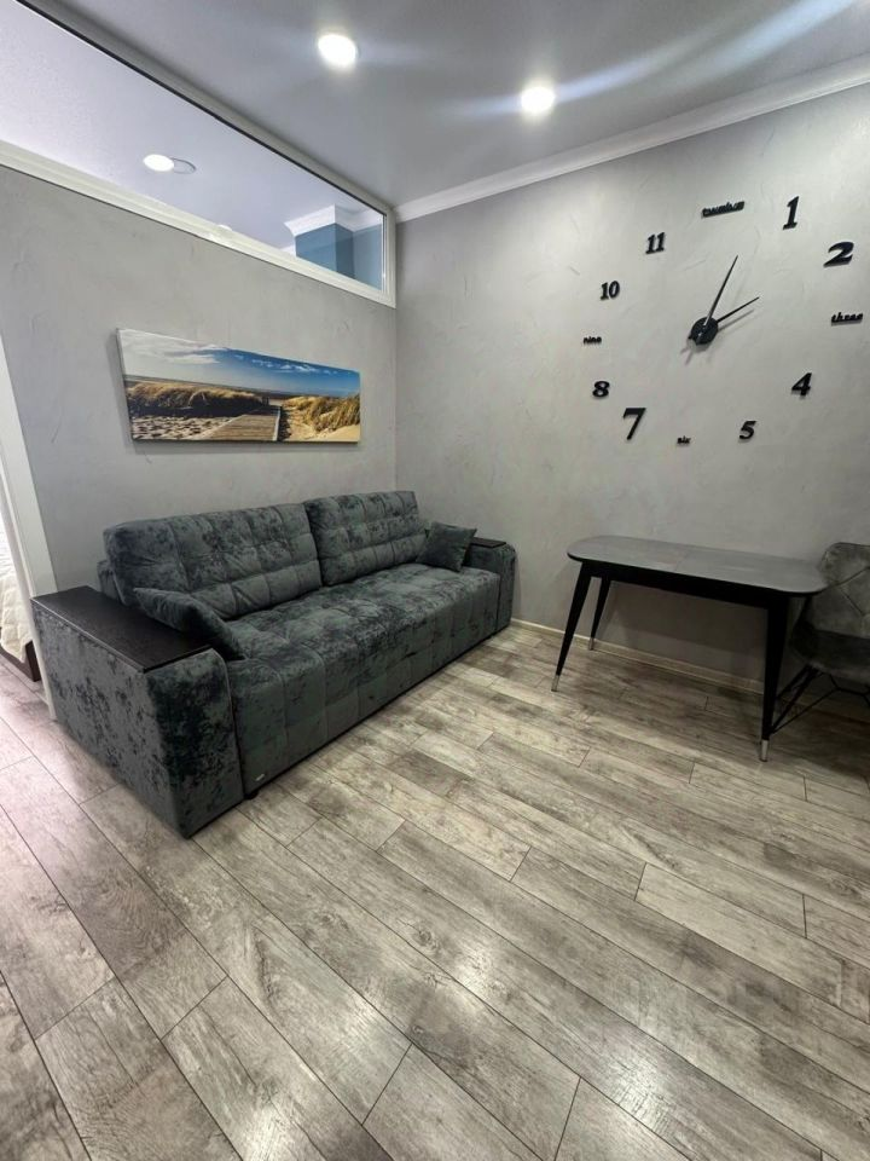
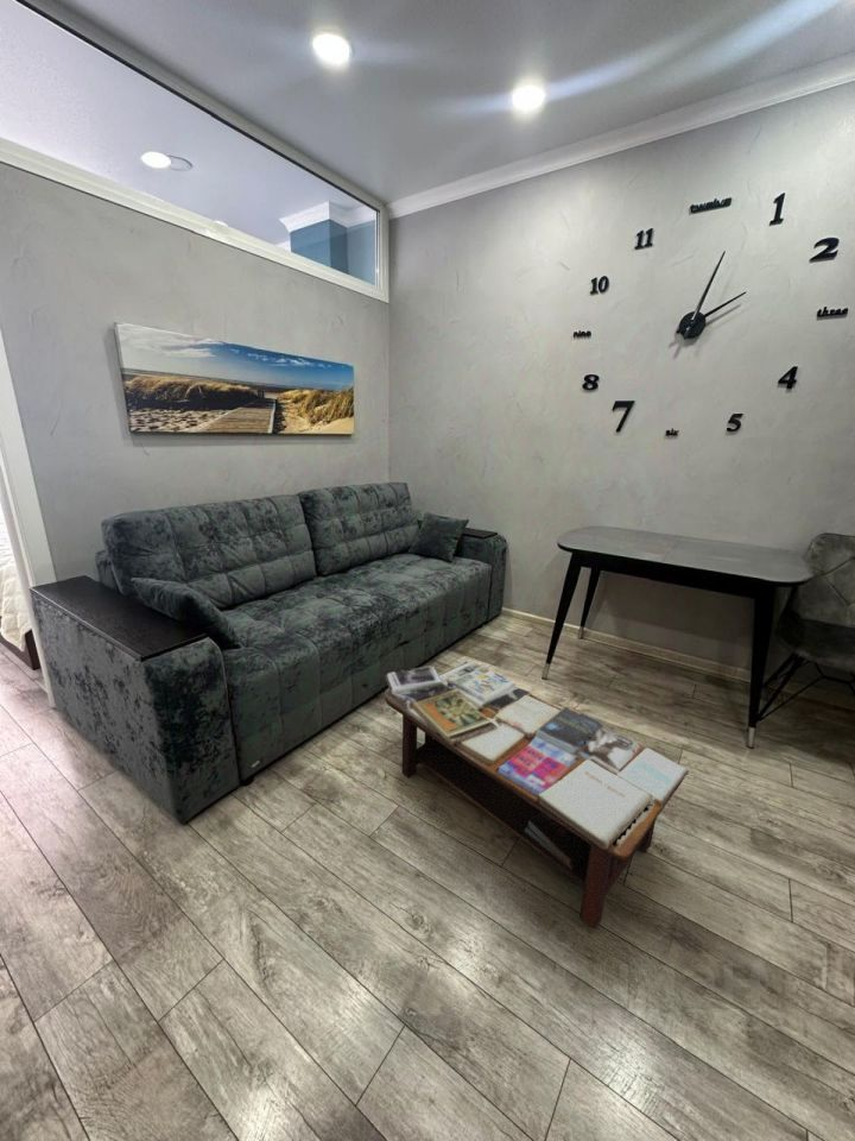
+ coffee table (508, 757)
